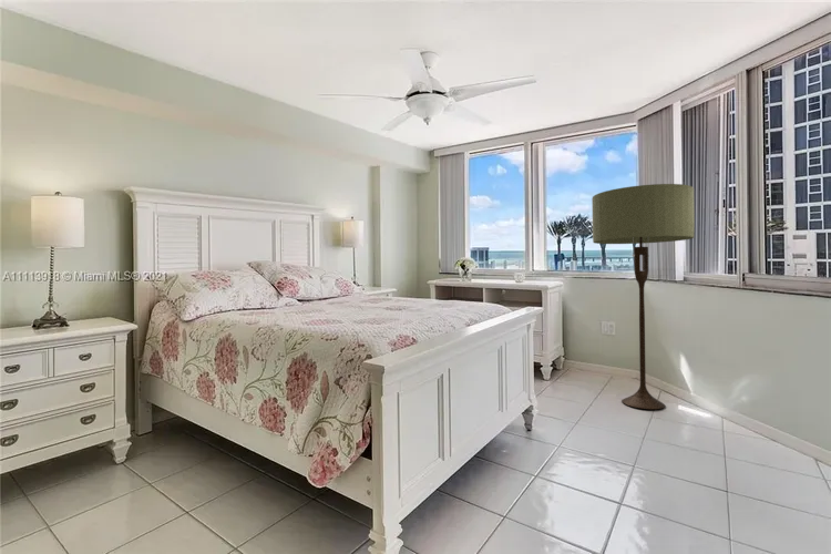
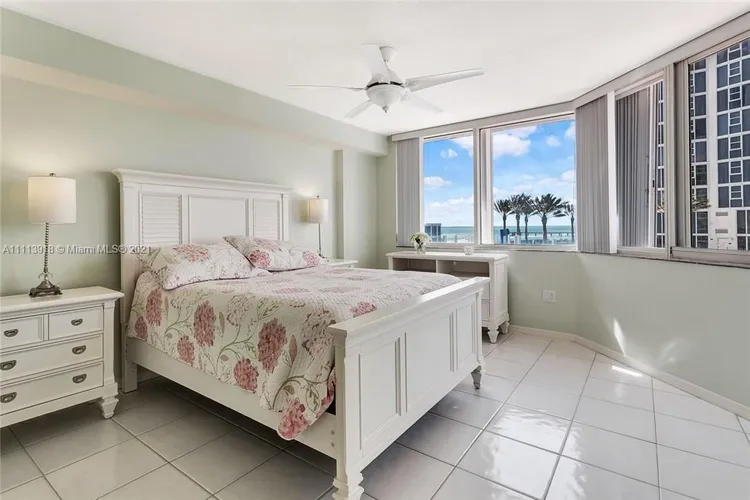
- floor lamp (642, 297)
